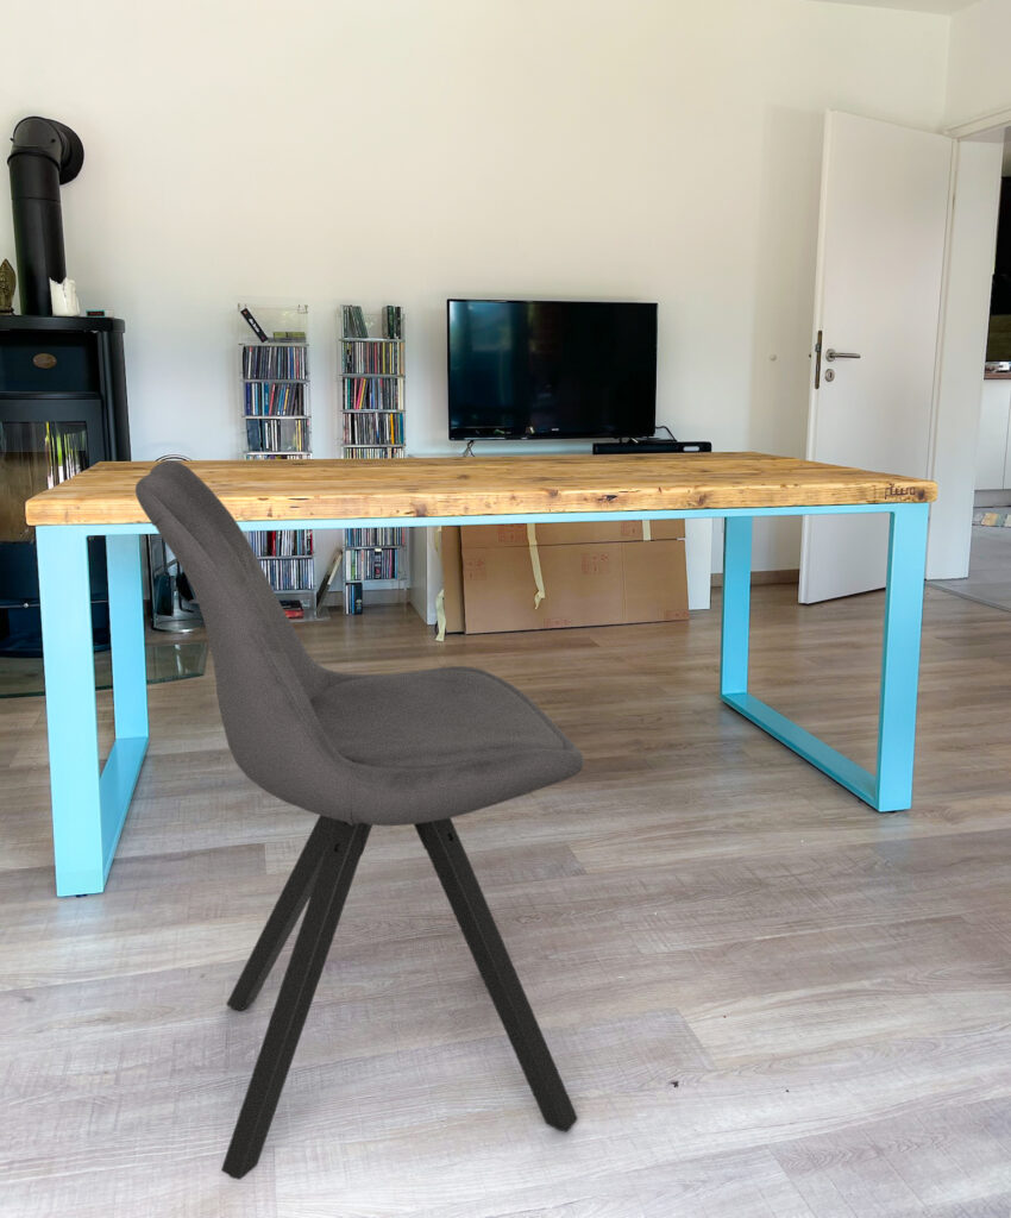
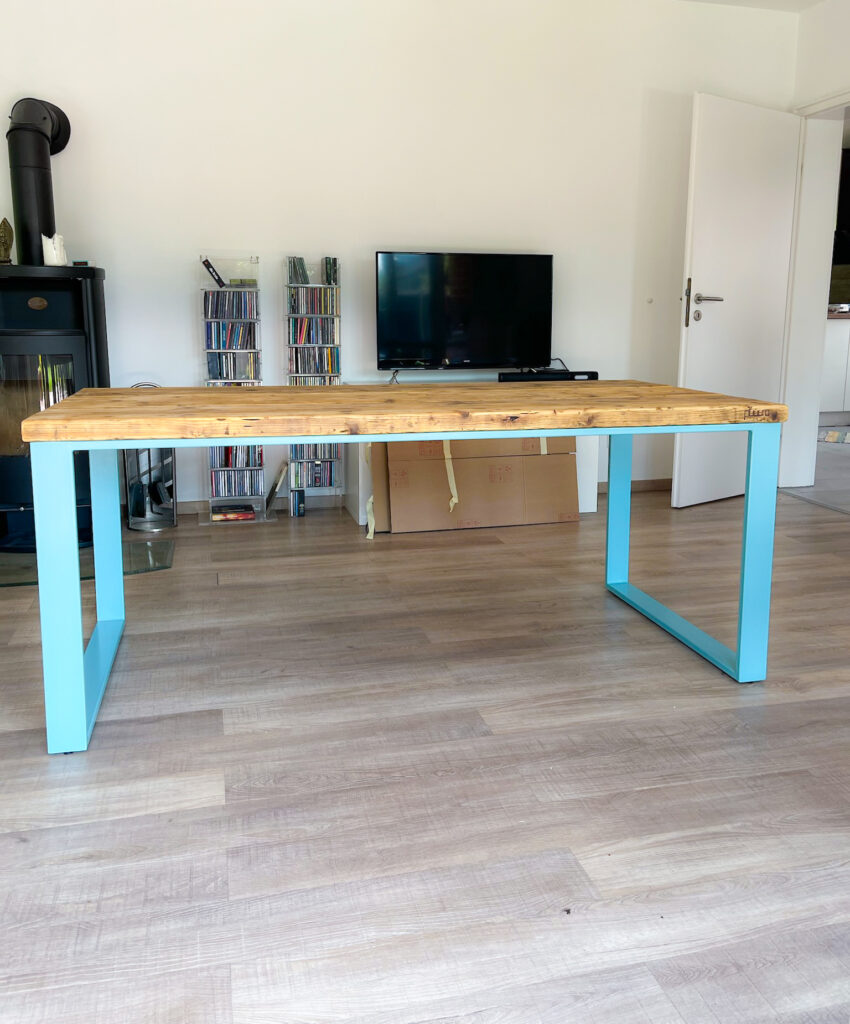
- chair (376, 778)
